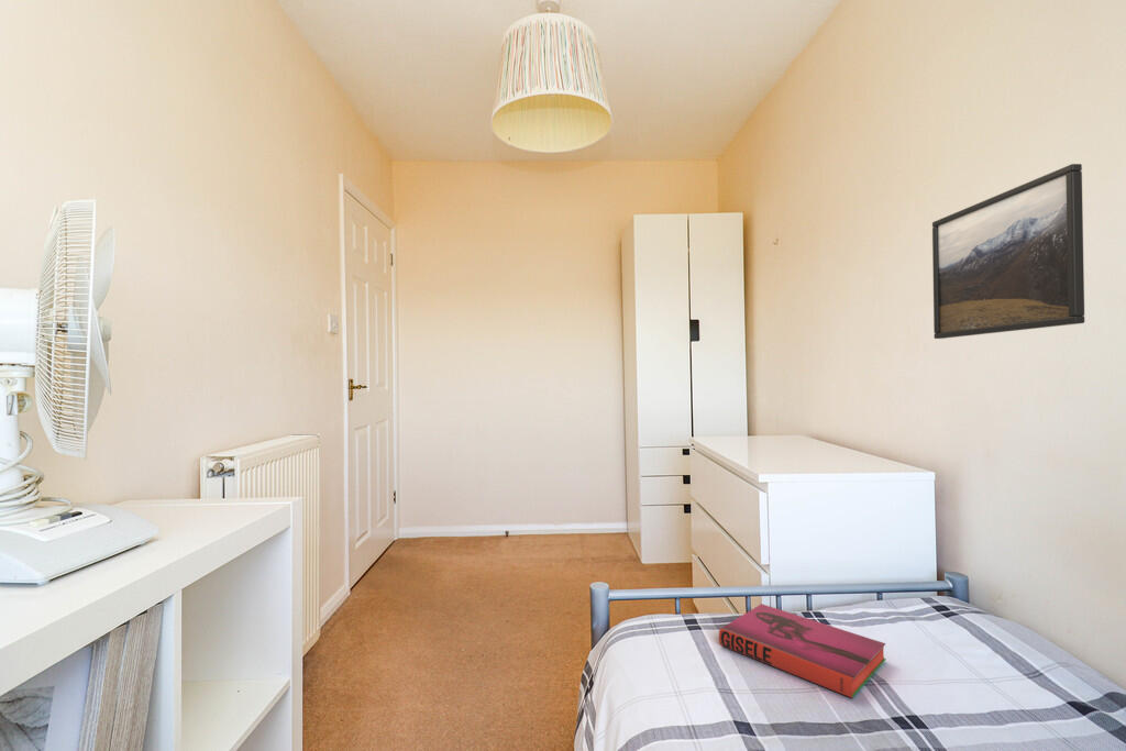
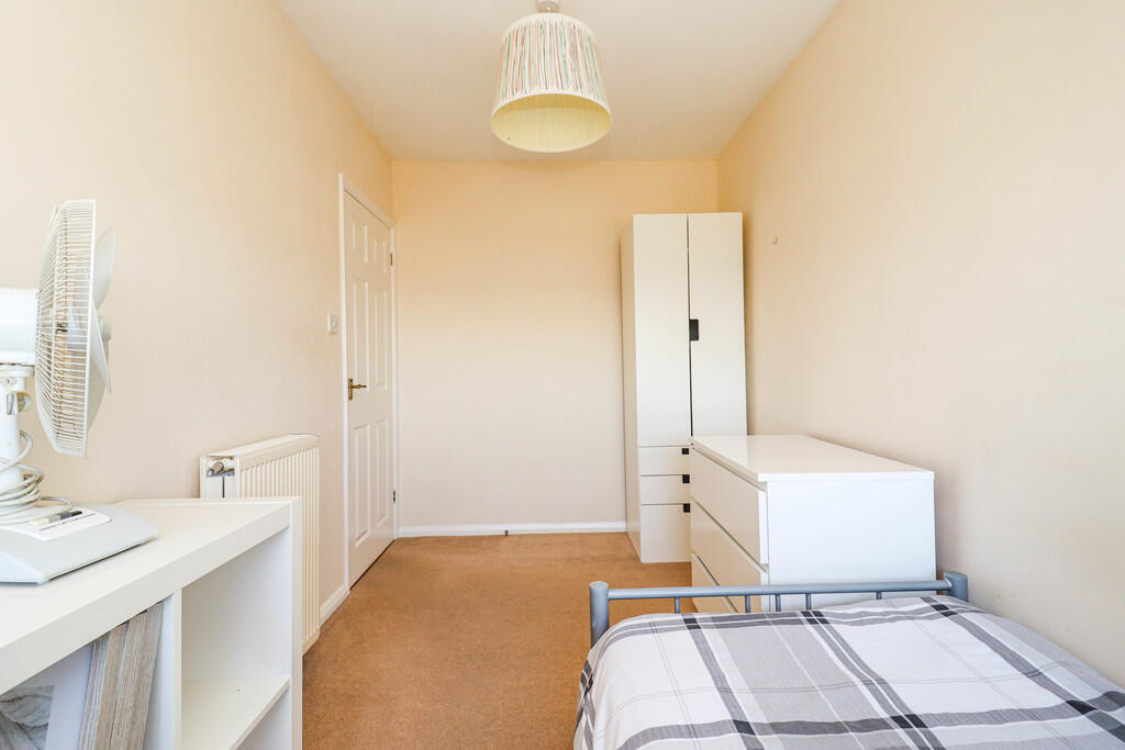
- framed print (996, 264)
- hardback book (799, 644)
